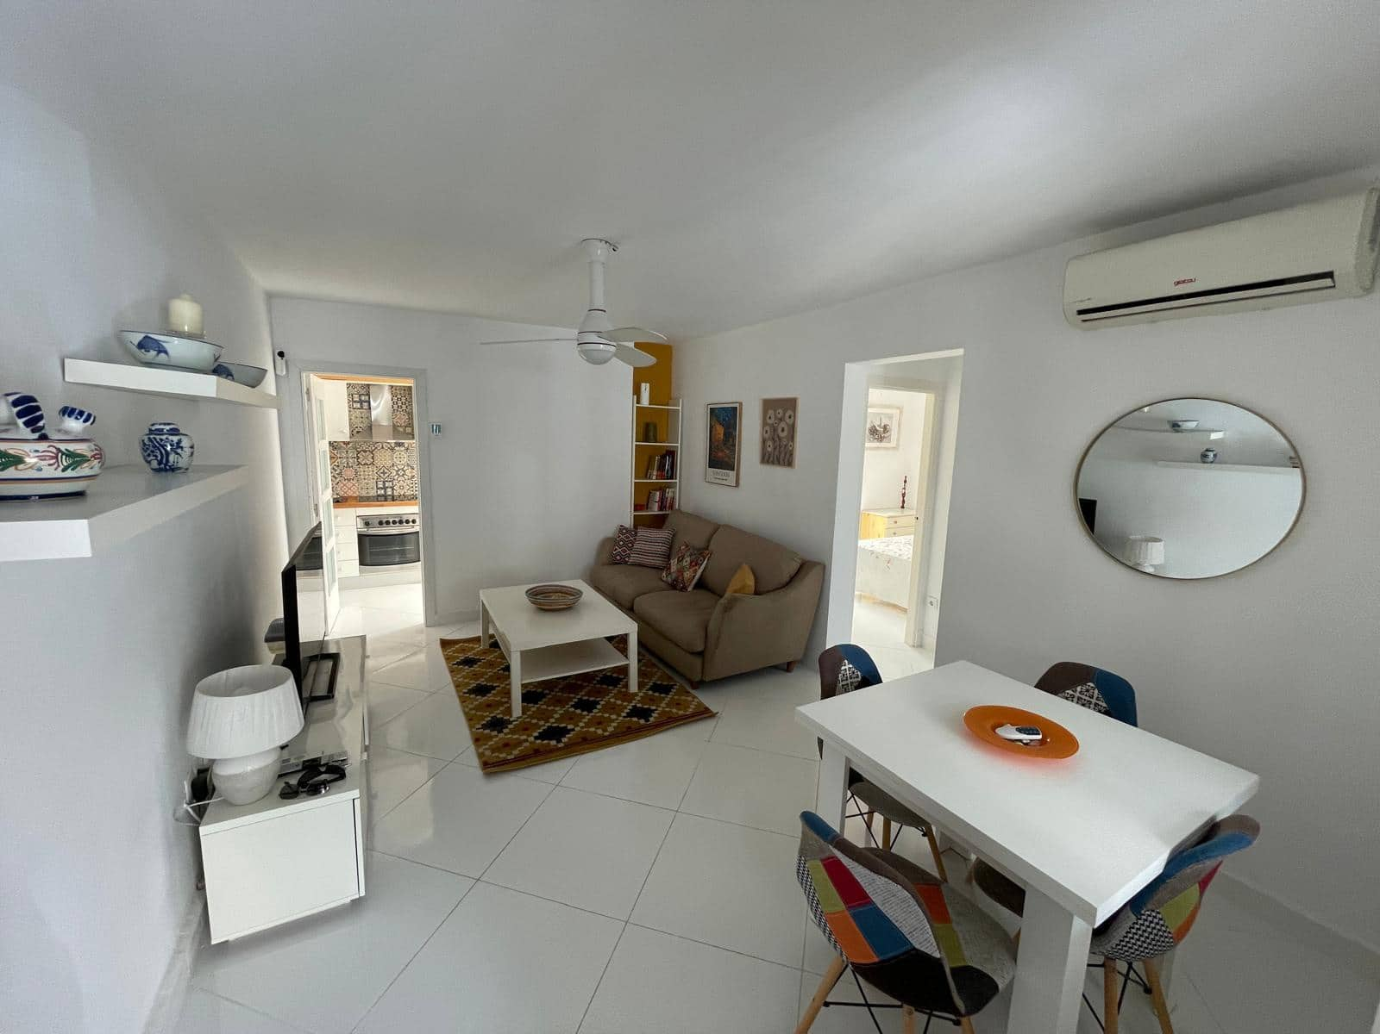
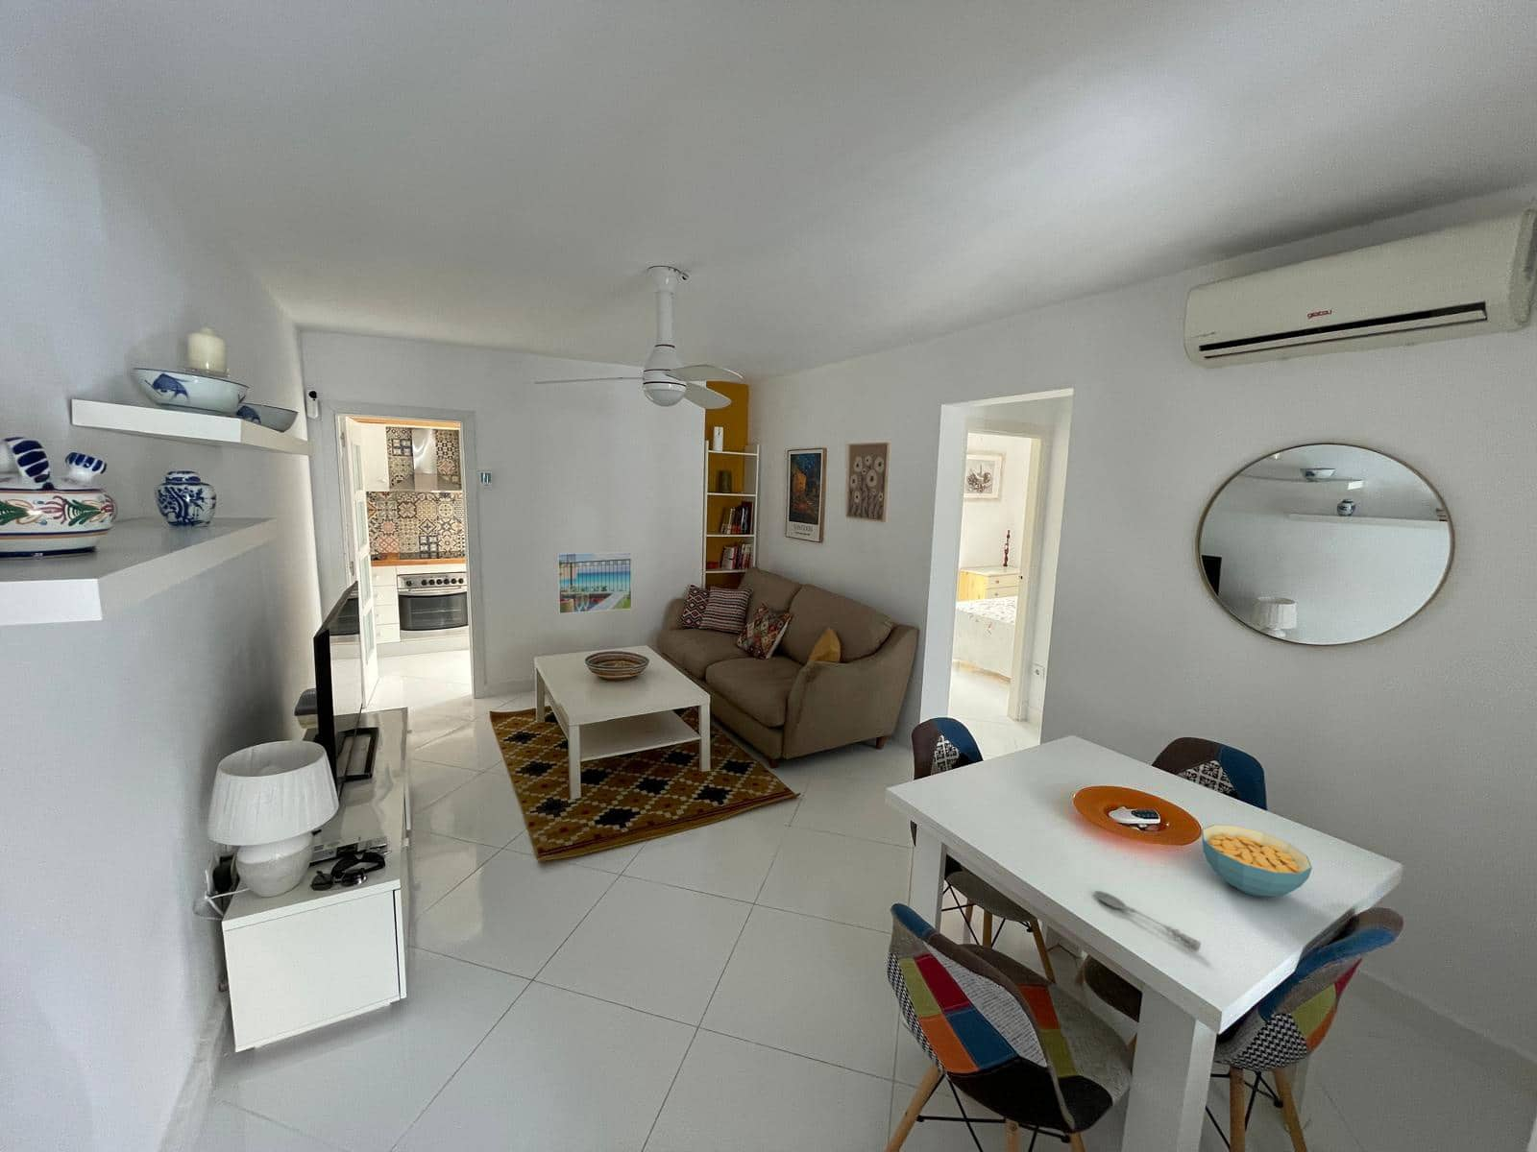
+ soupspoon (1145, 917)
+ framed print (595, 582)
+ cereal bowl (1250, 866)
